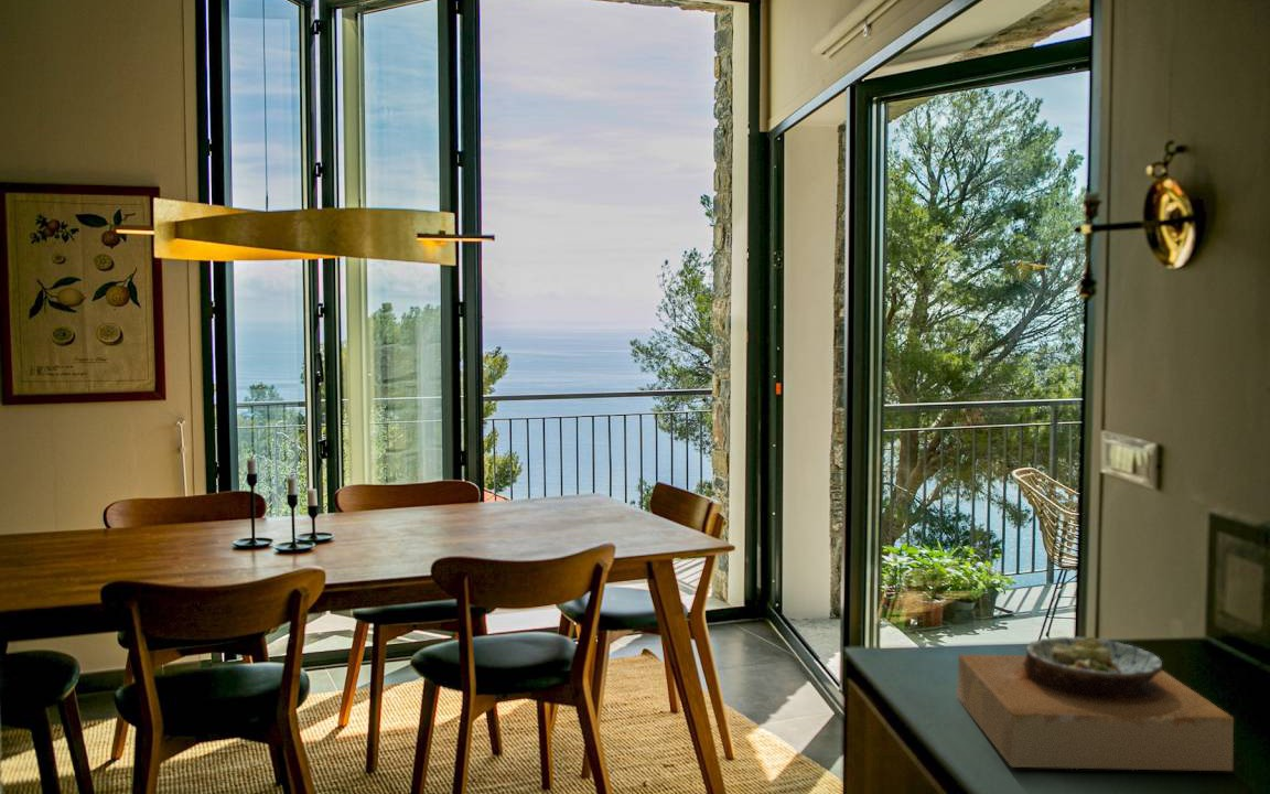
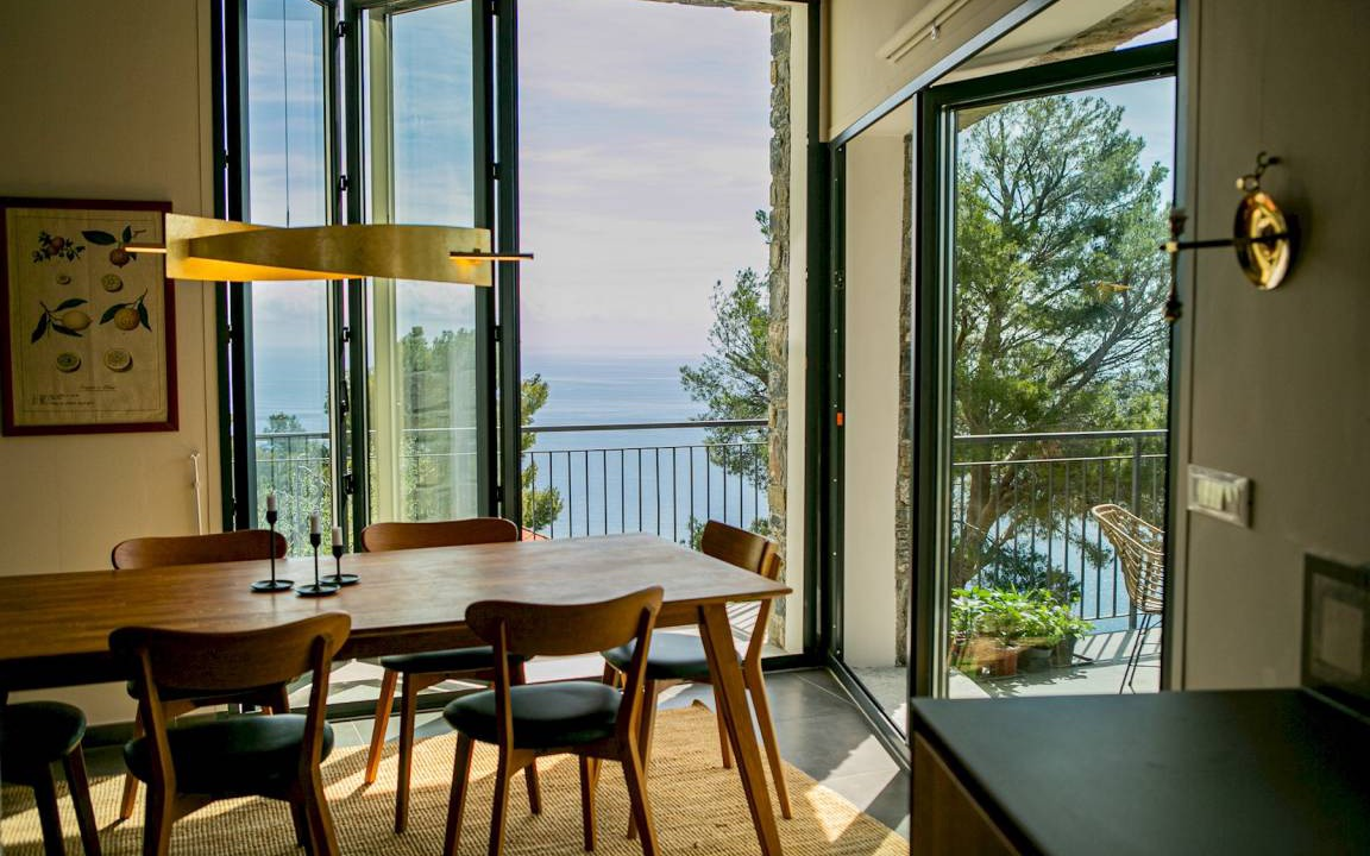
- bowl (1083, 686)
